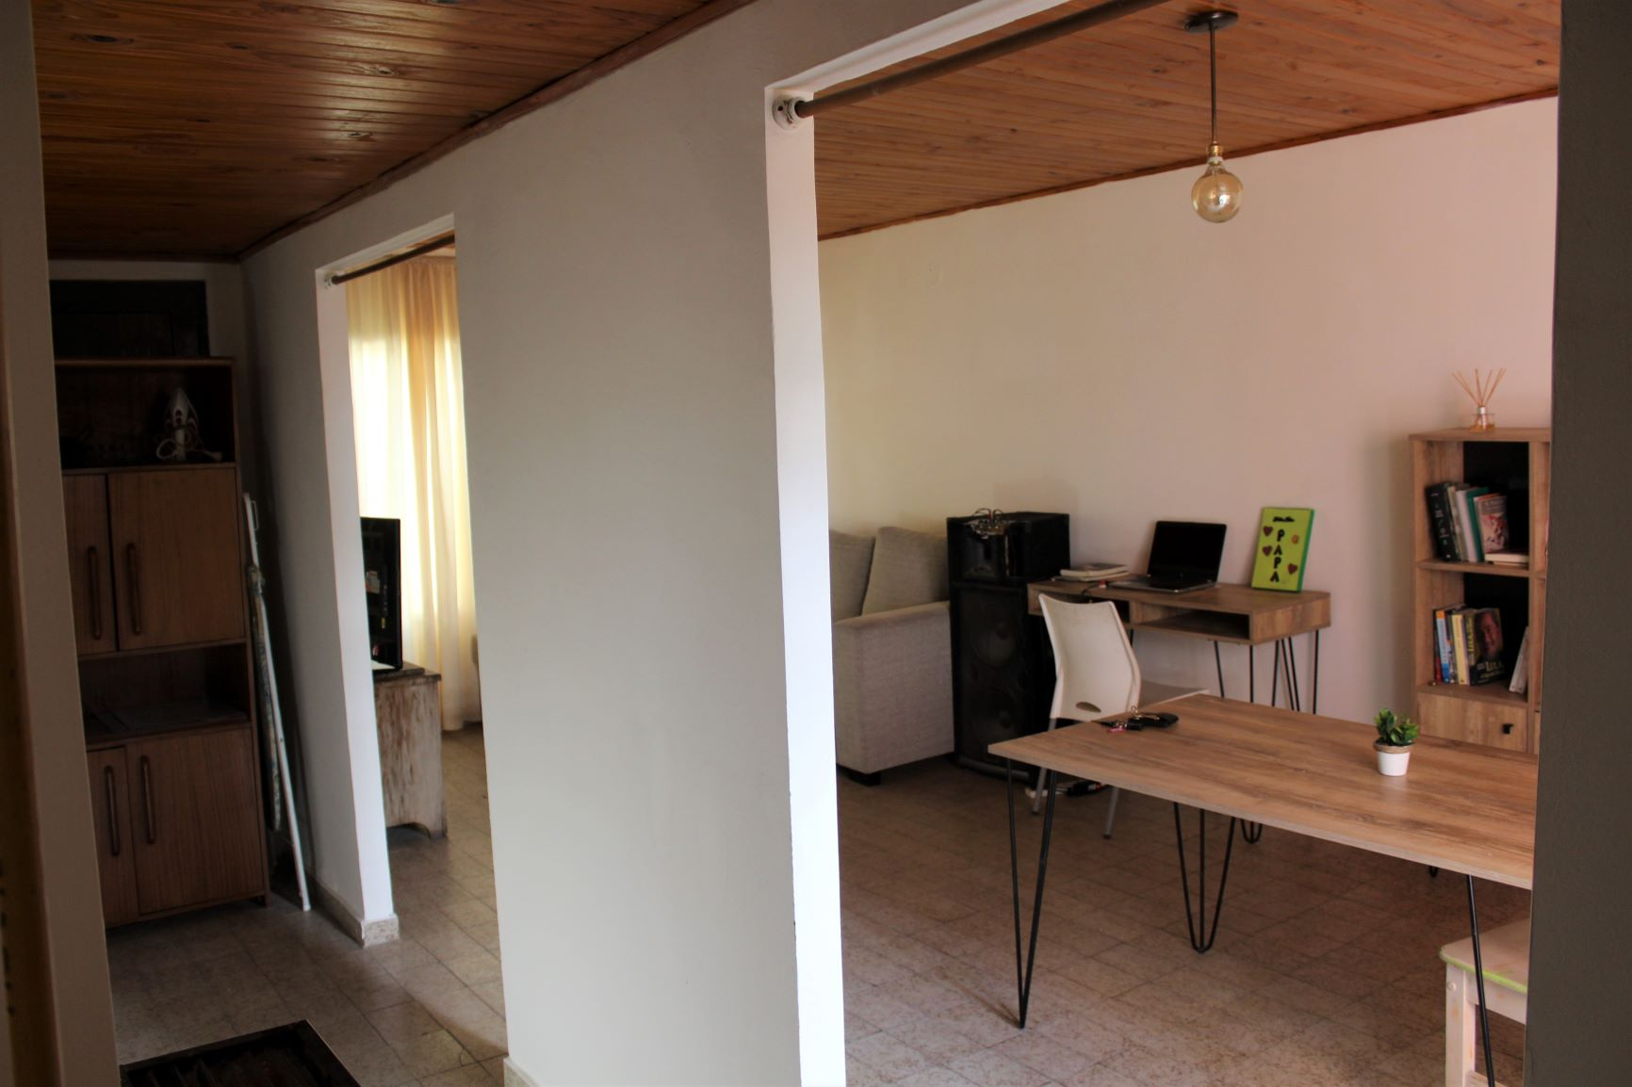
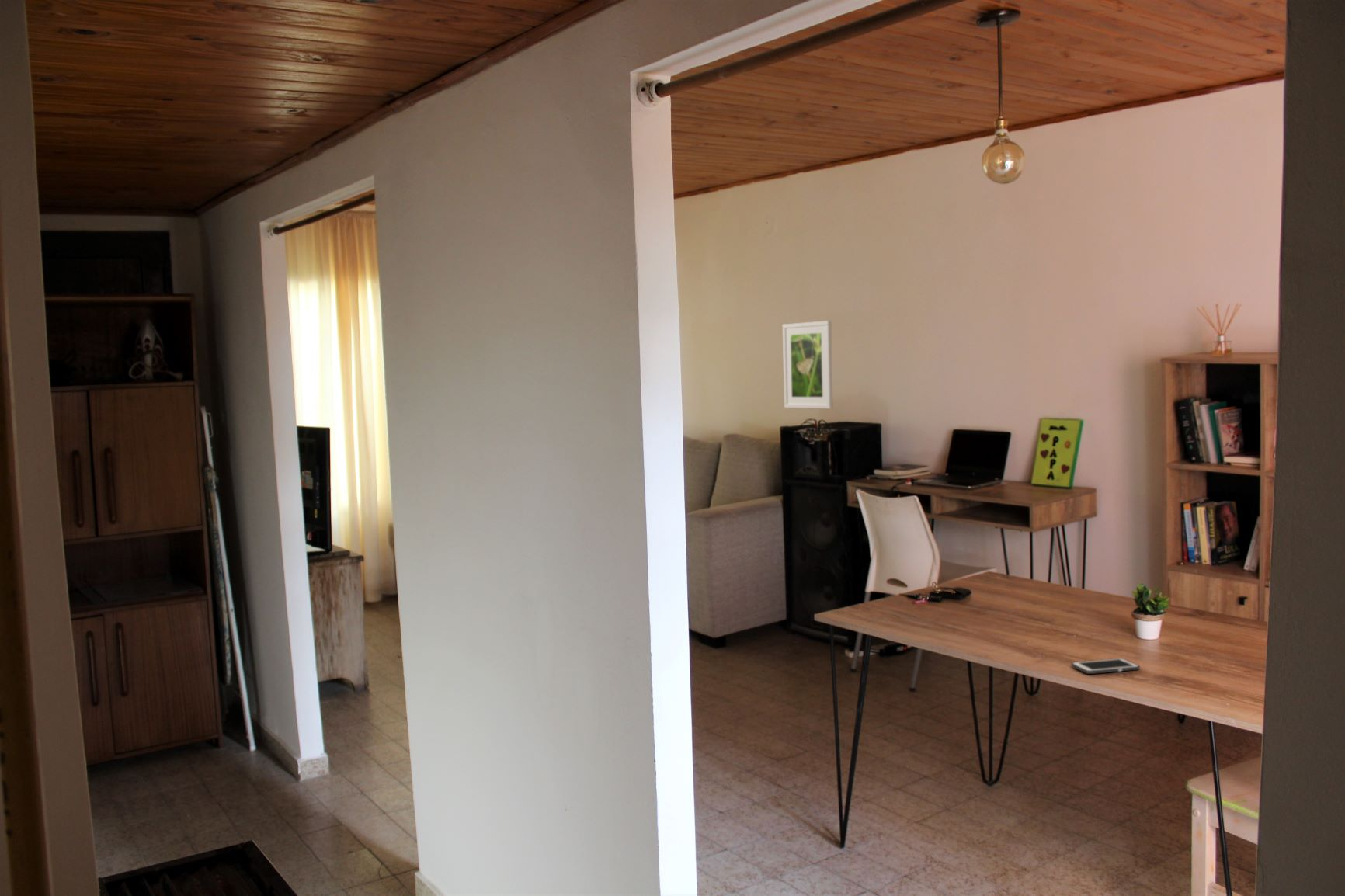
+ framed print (807, 365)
+ cell phone (1105, 666)
